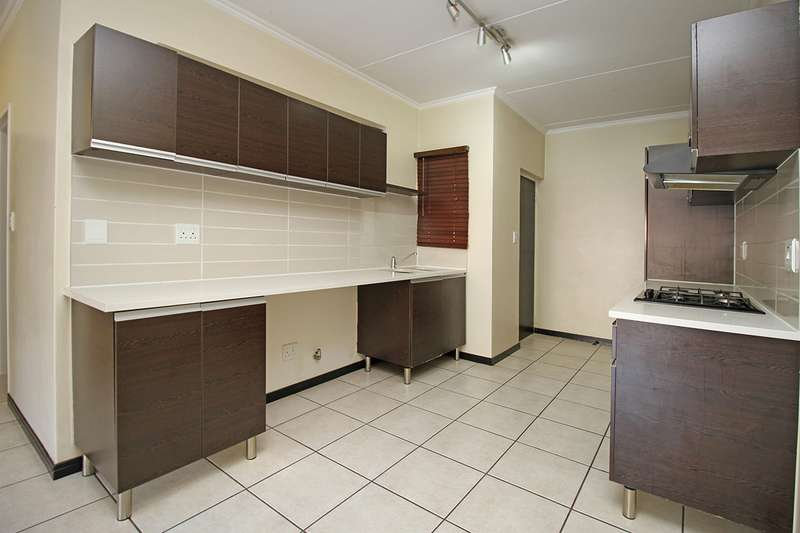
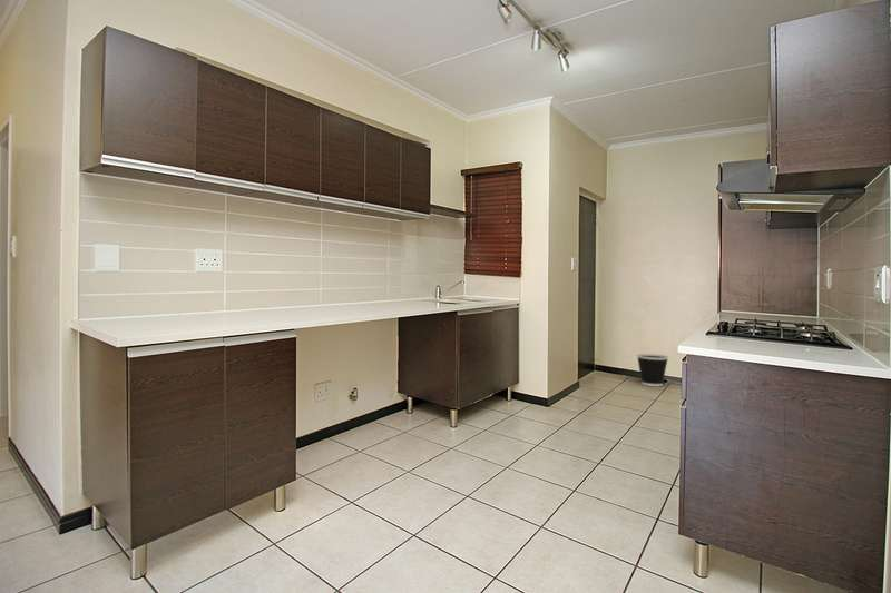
+ wastebasket (652, 369)
